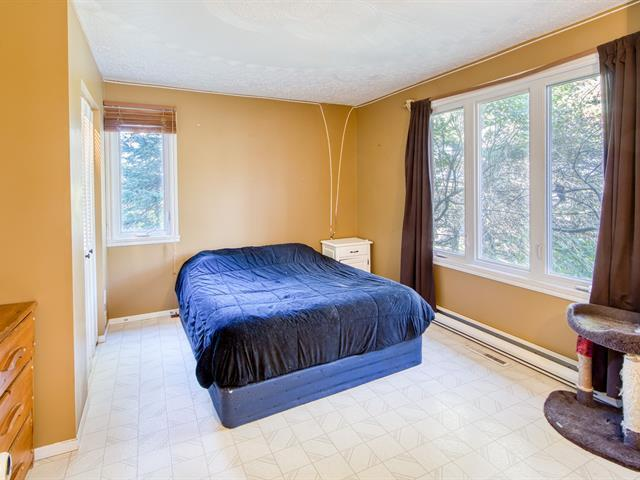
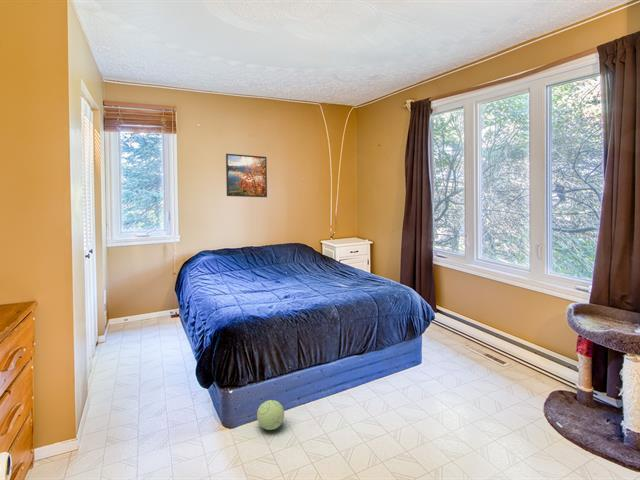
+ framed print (247, 176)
+ plush toy (270, 414)
